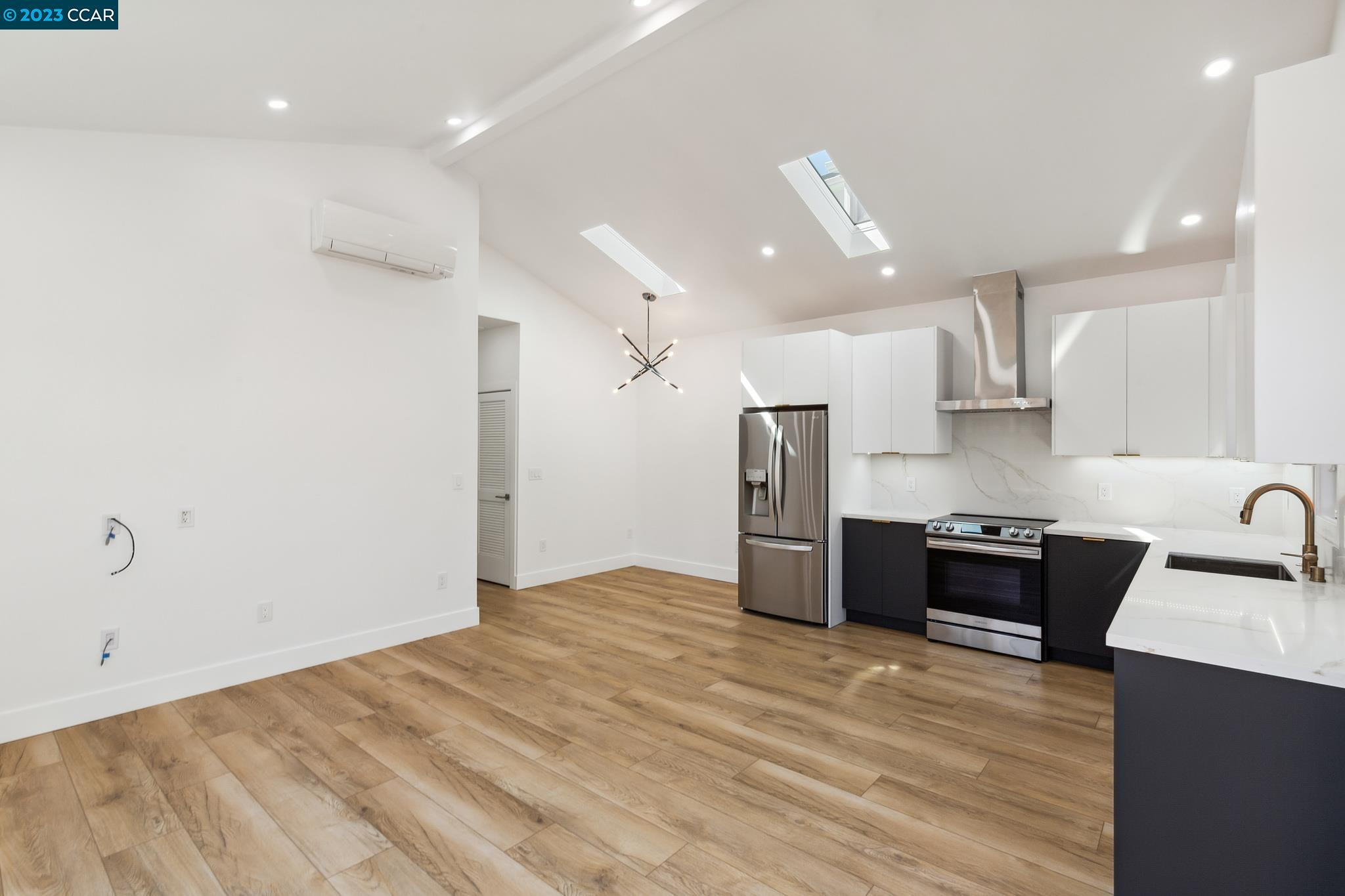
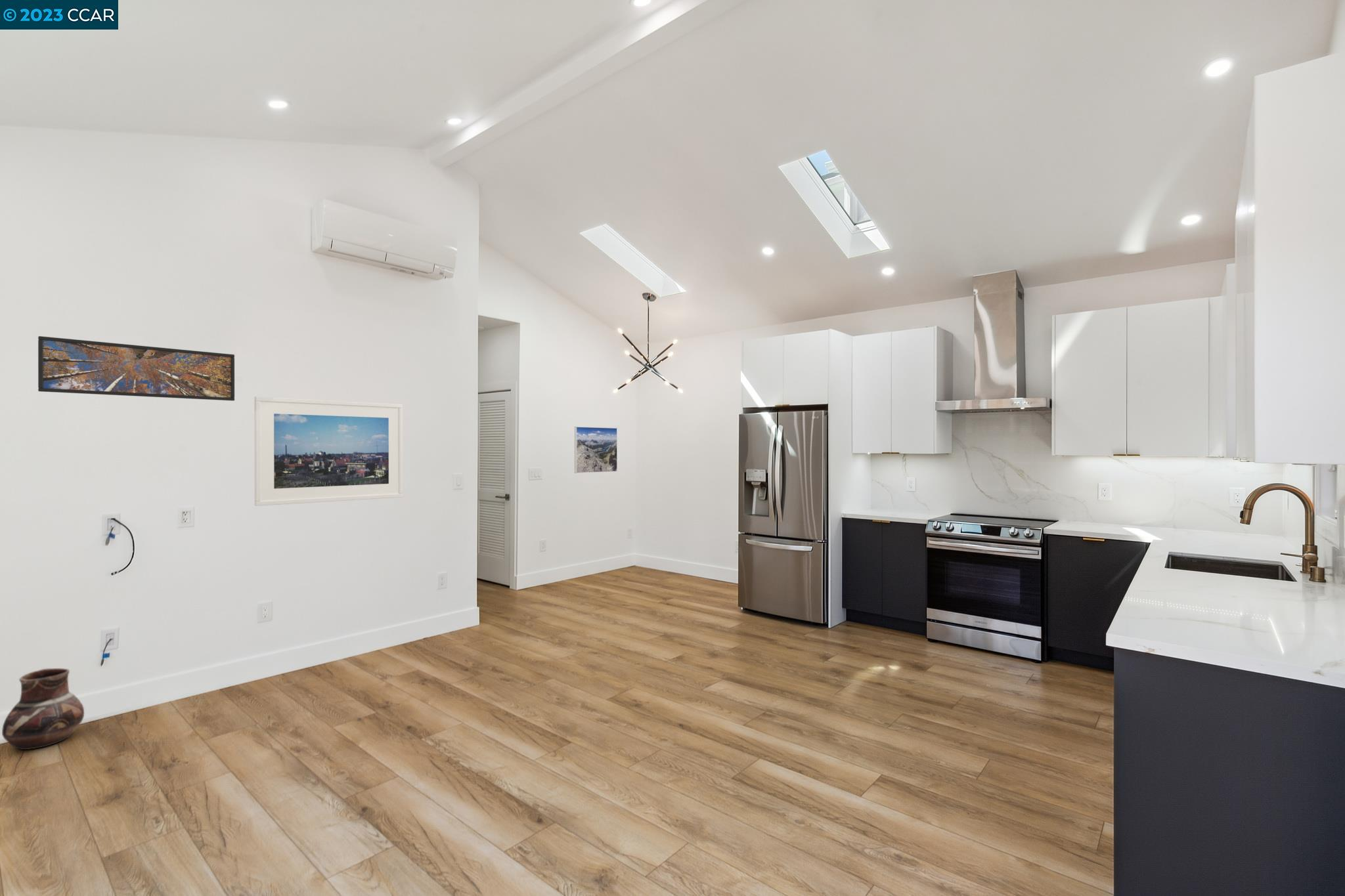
+ ceramic pot (44, 707)
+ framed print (596, 450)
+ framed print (334, 450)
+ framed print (144, 371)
